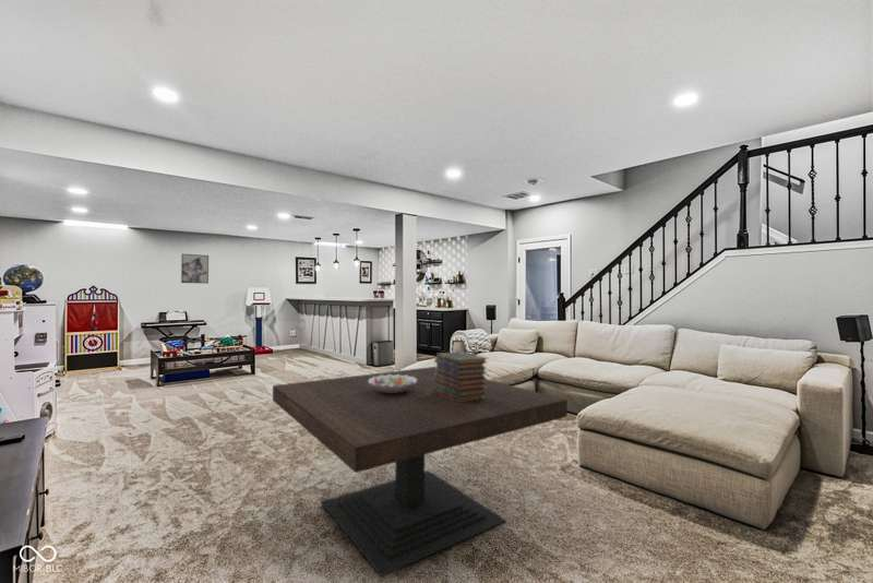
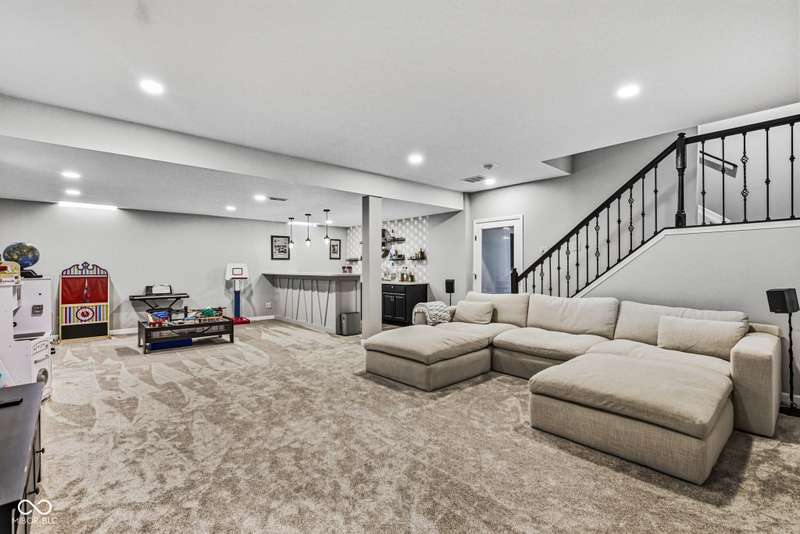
- coffee table (409, 452)
- book stack (459, 374)
- wall art (194, 269)
- decorative bowl (392, 384)
